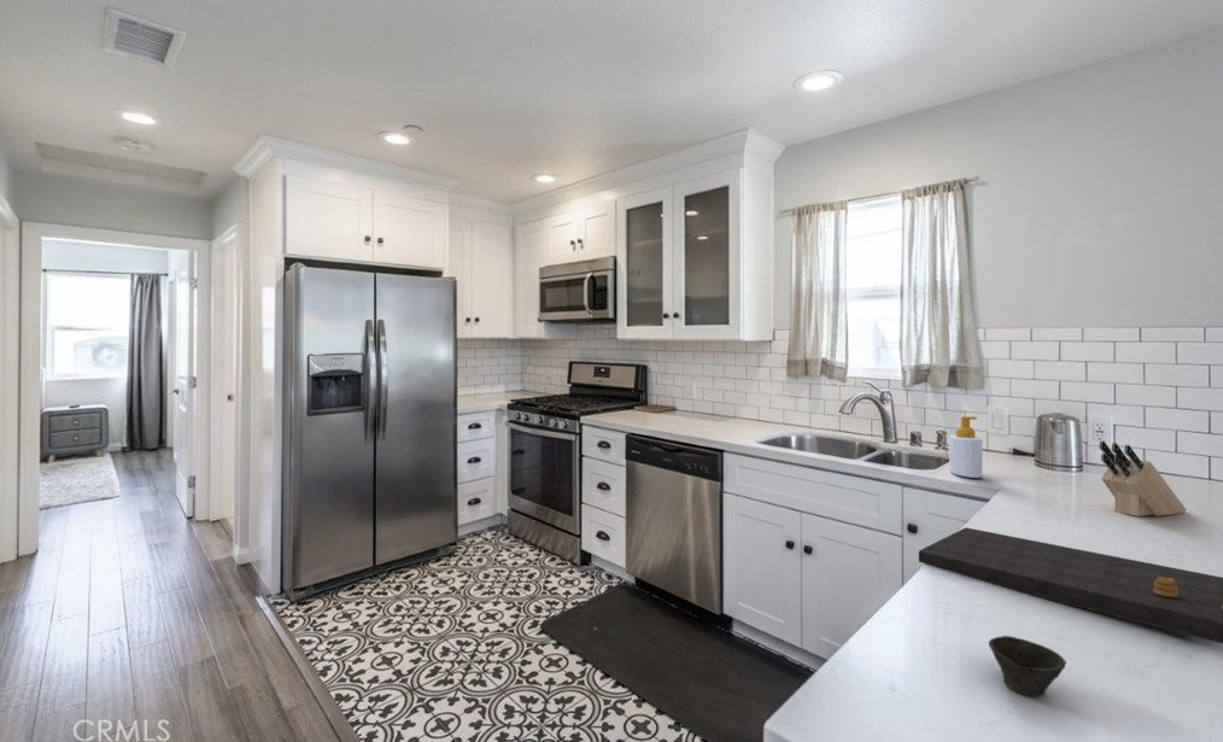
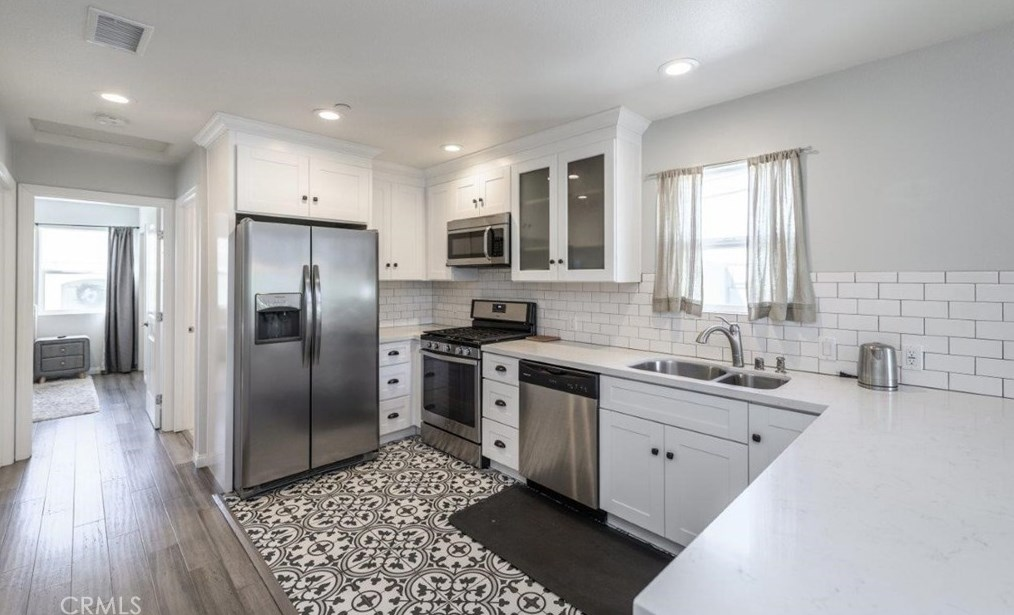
- soap bottle (965, 445)
- cup (1024, 666)
- cutting board (1084, 568)
- knife block (1139, 477)
